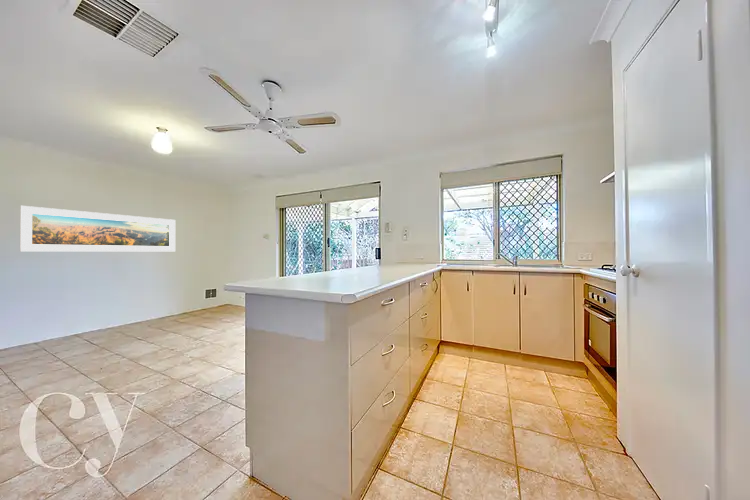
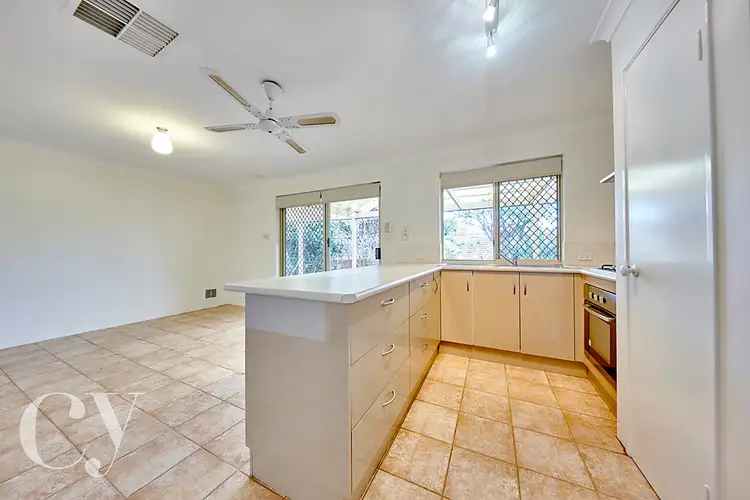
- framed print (112, 232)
